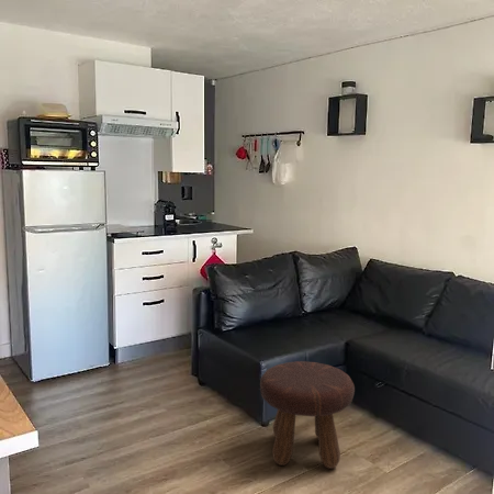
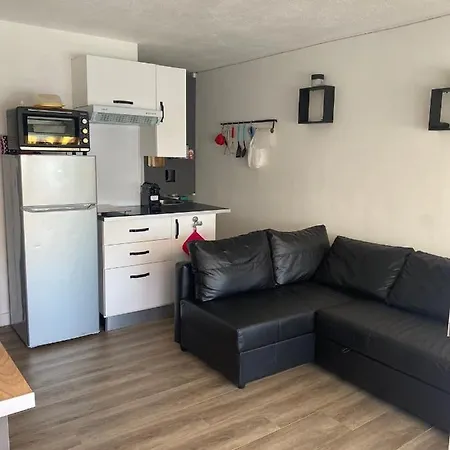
- footstool (305, 414)
